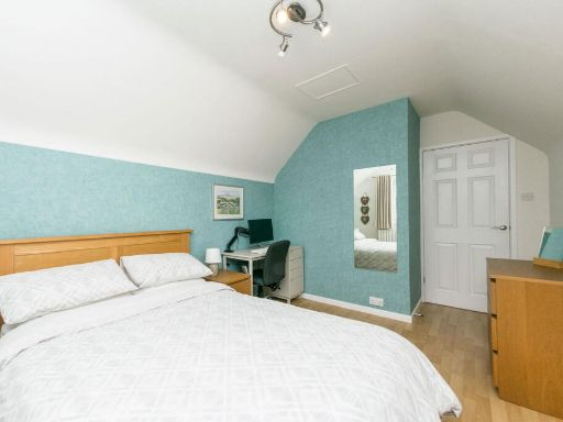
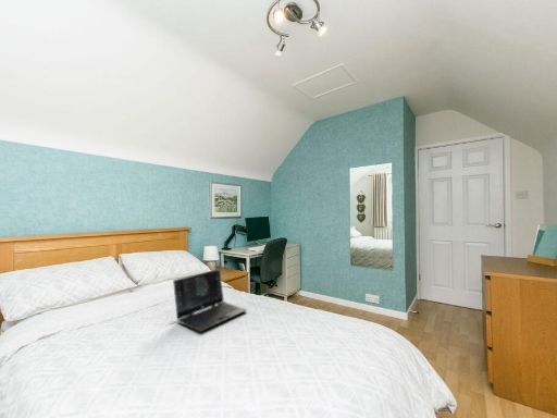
+ laptop computer (211, 296)
